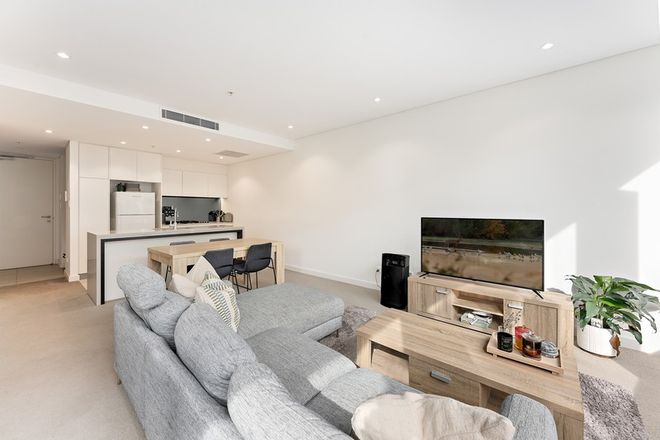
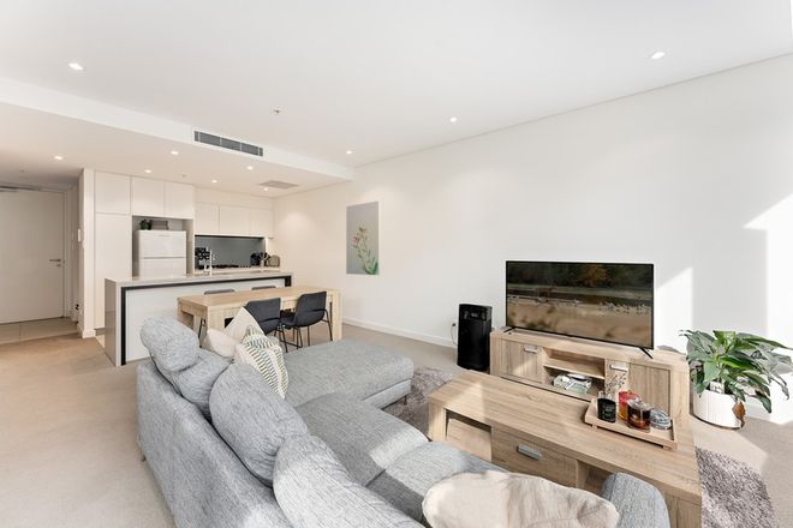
+ wall art (362, 239)
